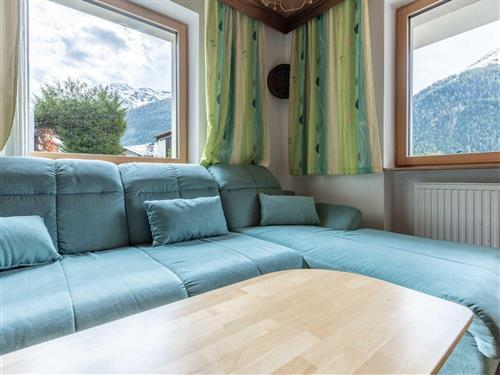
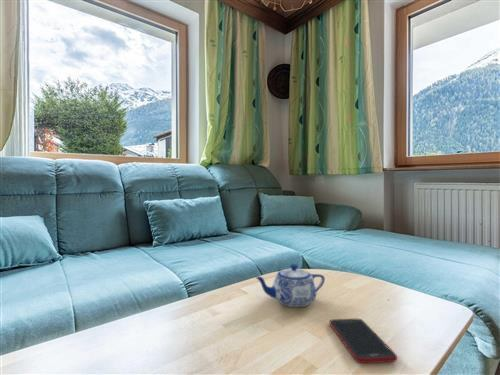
+ cell phone (359, 338)
+ teapot (290, 283)
